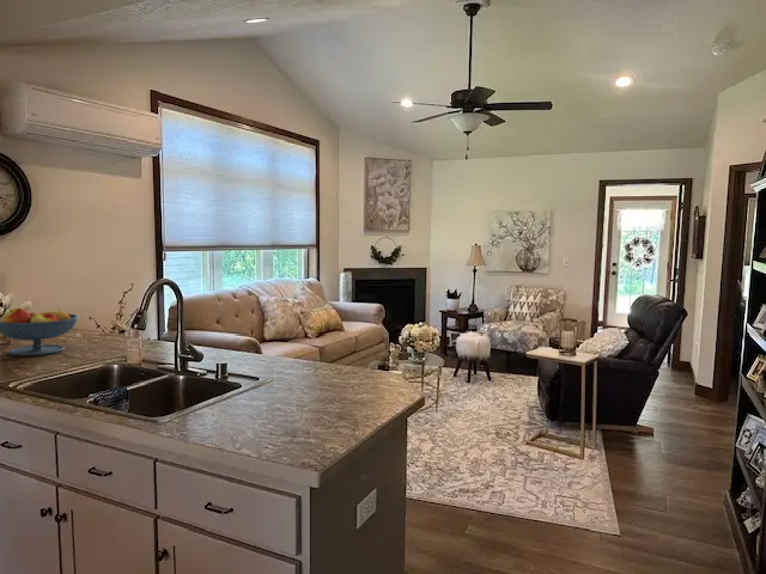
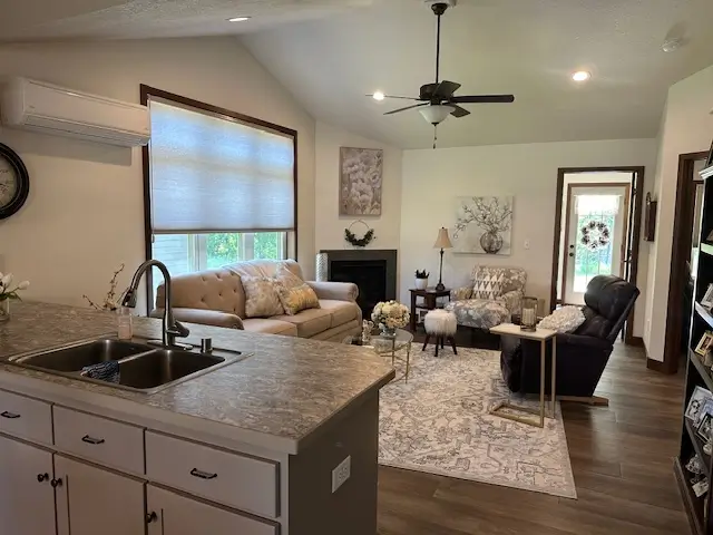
- fruit bowl (36, 328)
